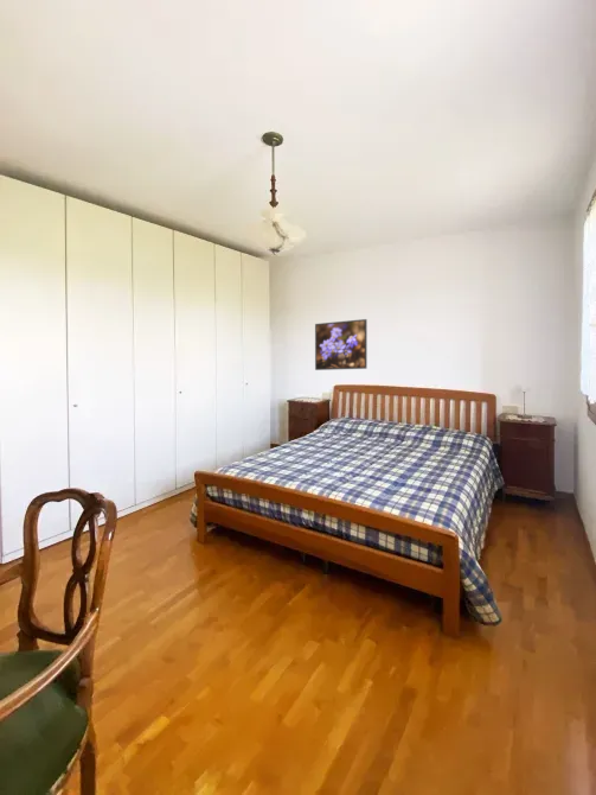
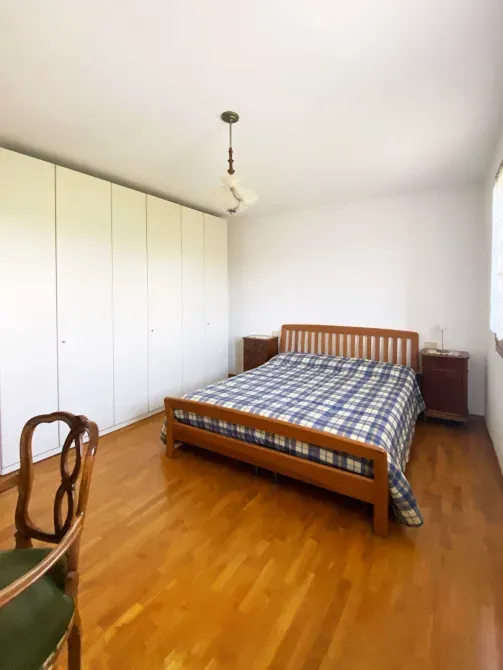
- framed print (340, 345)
